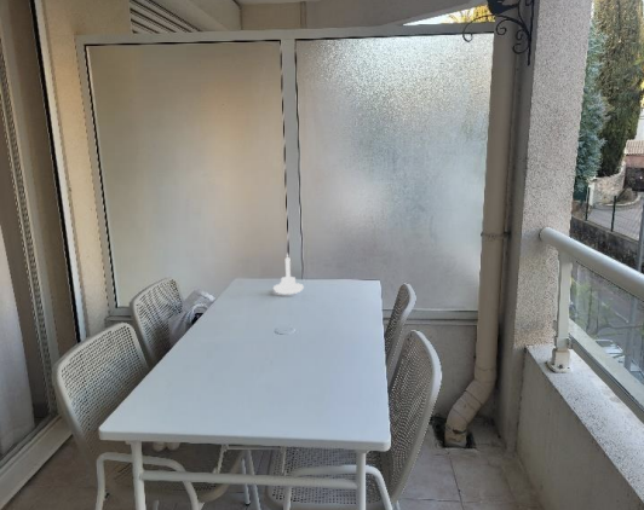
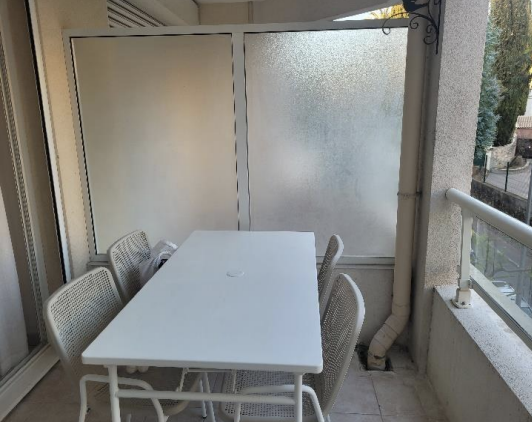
- candle holder (287, 271)
